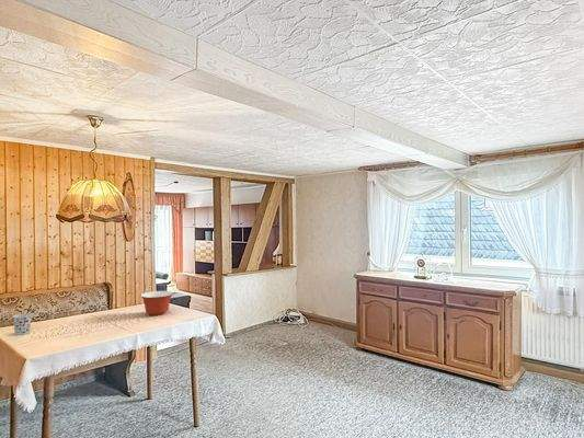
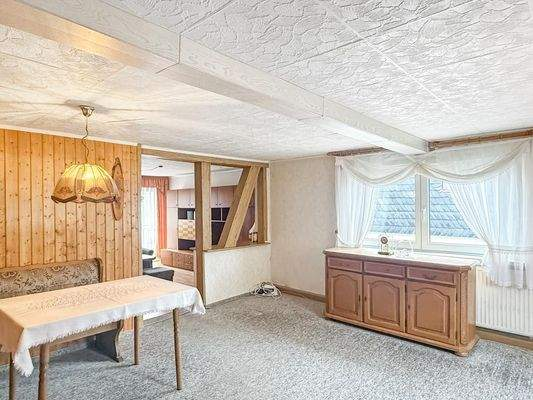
- mixing bowl (157, 303)
- cup (22, 324)
